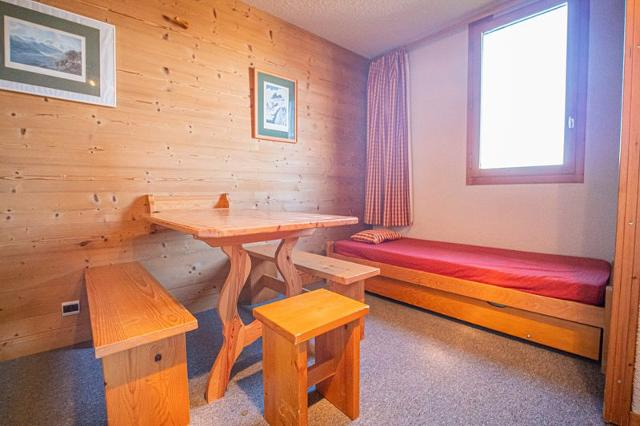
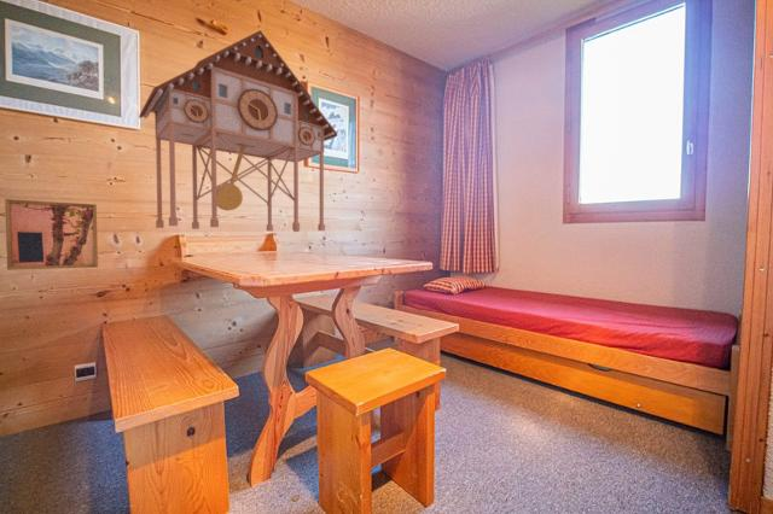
+ cuckoo clock (245, 139)
+ wall art (54, 235)
